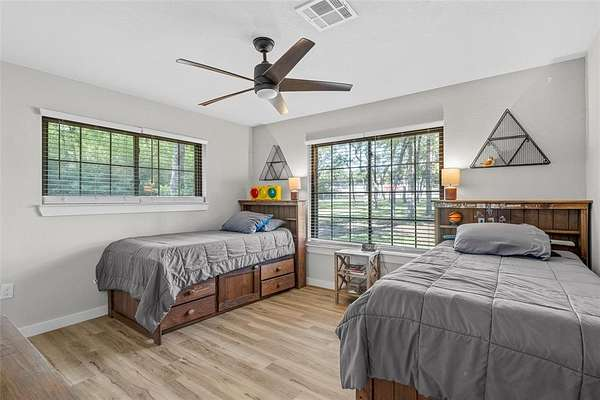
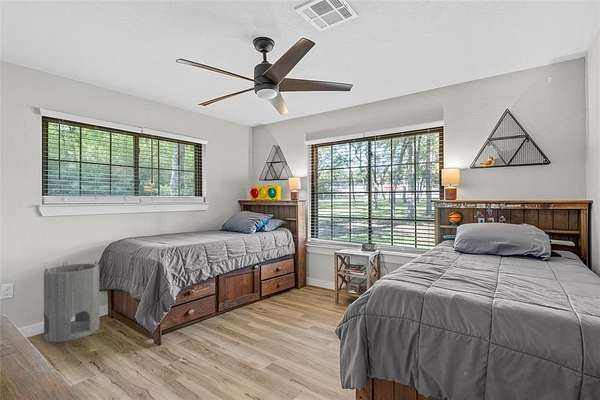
+ cylinder (72, 298)
